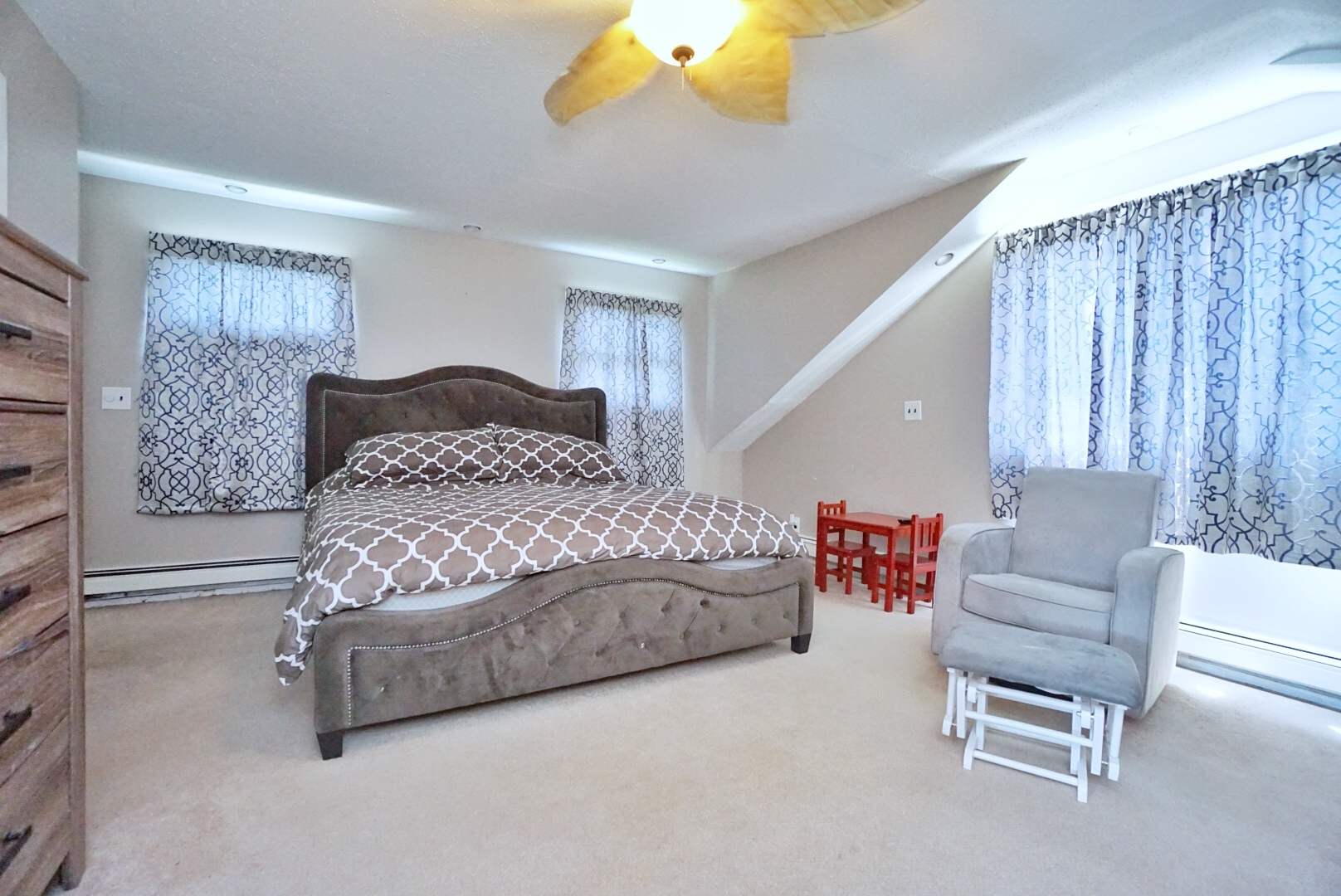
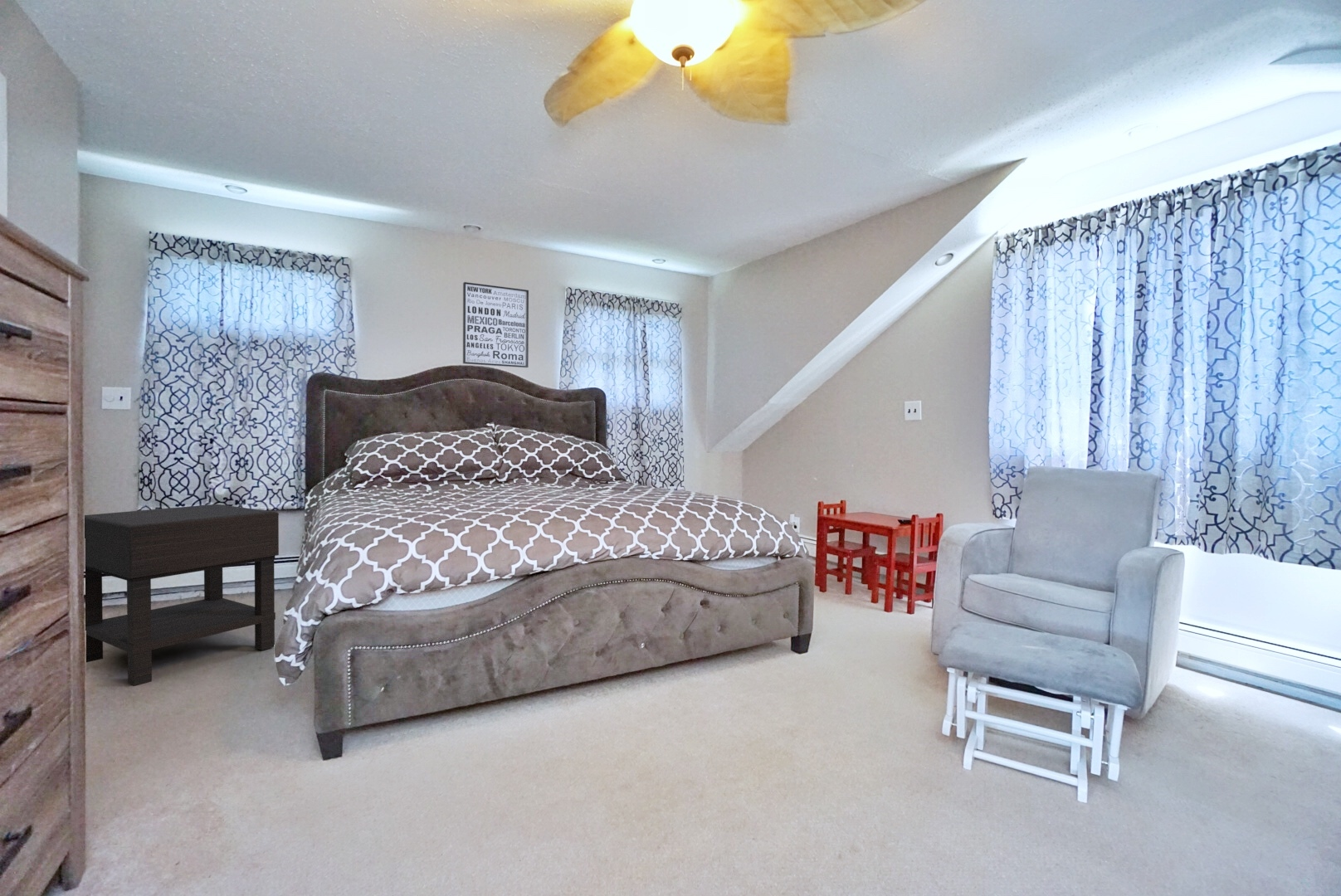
+ wall art (496, 326)
+ nightstand (178, 574)
